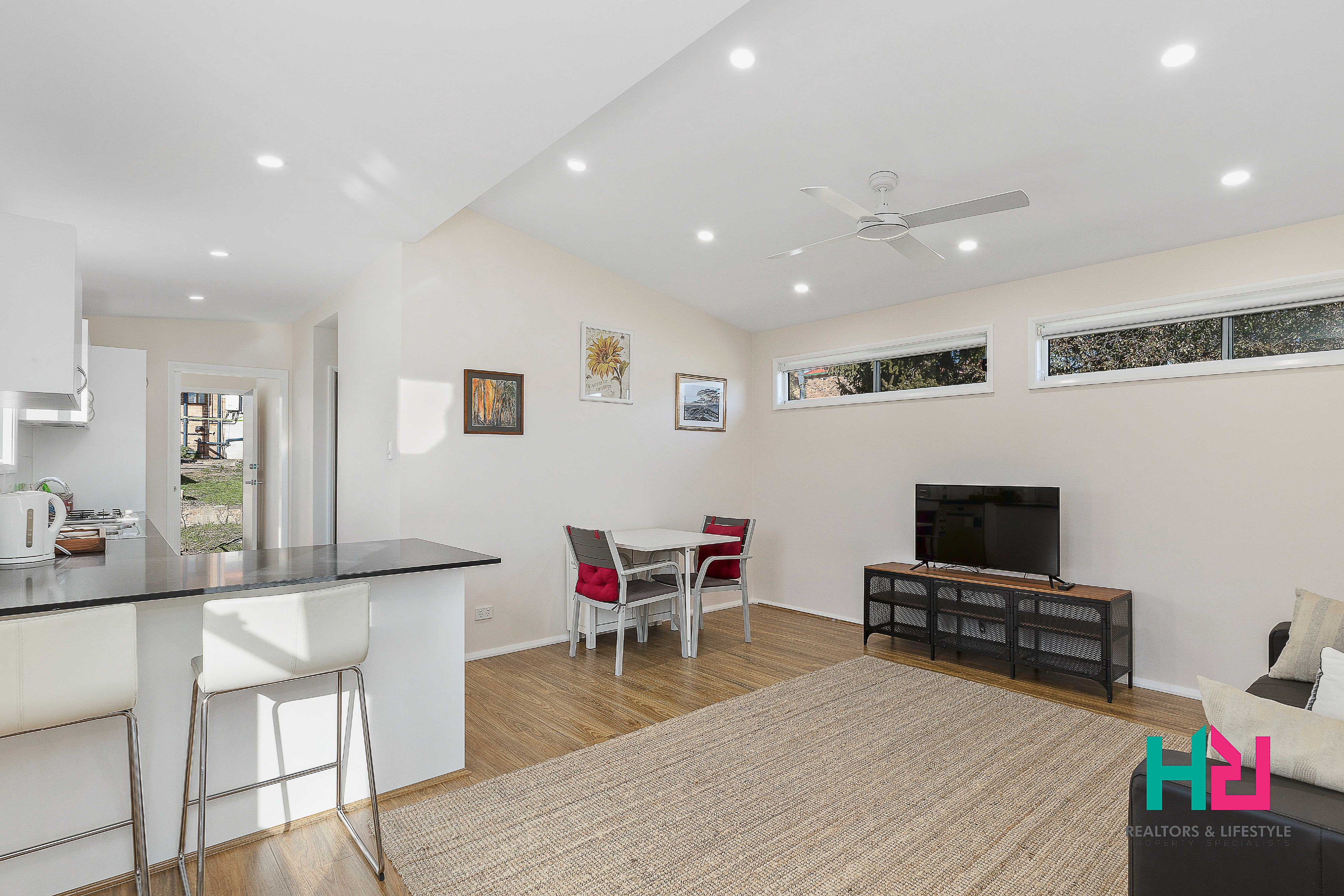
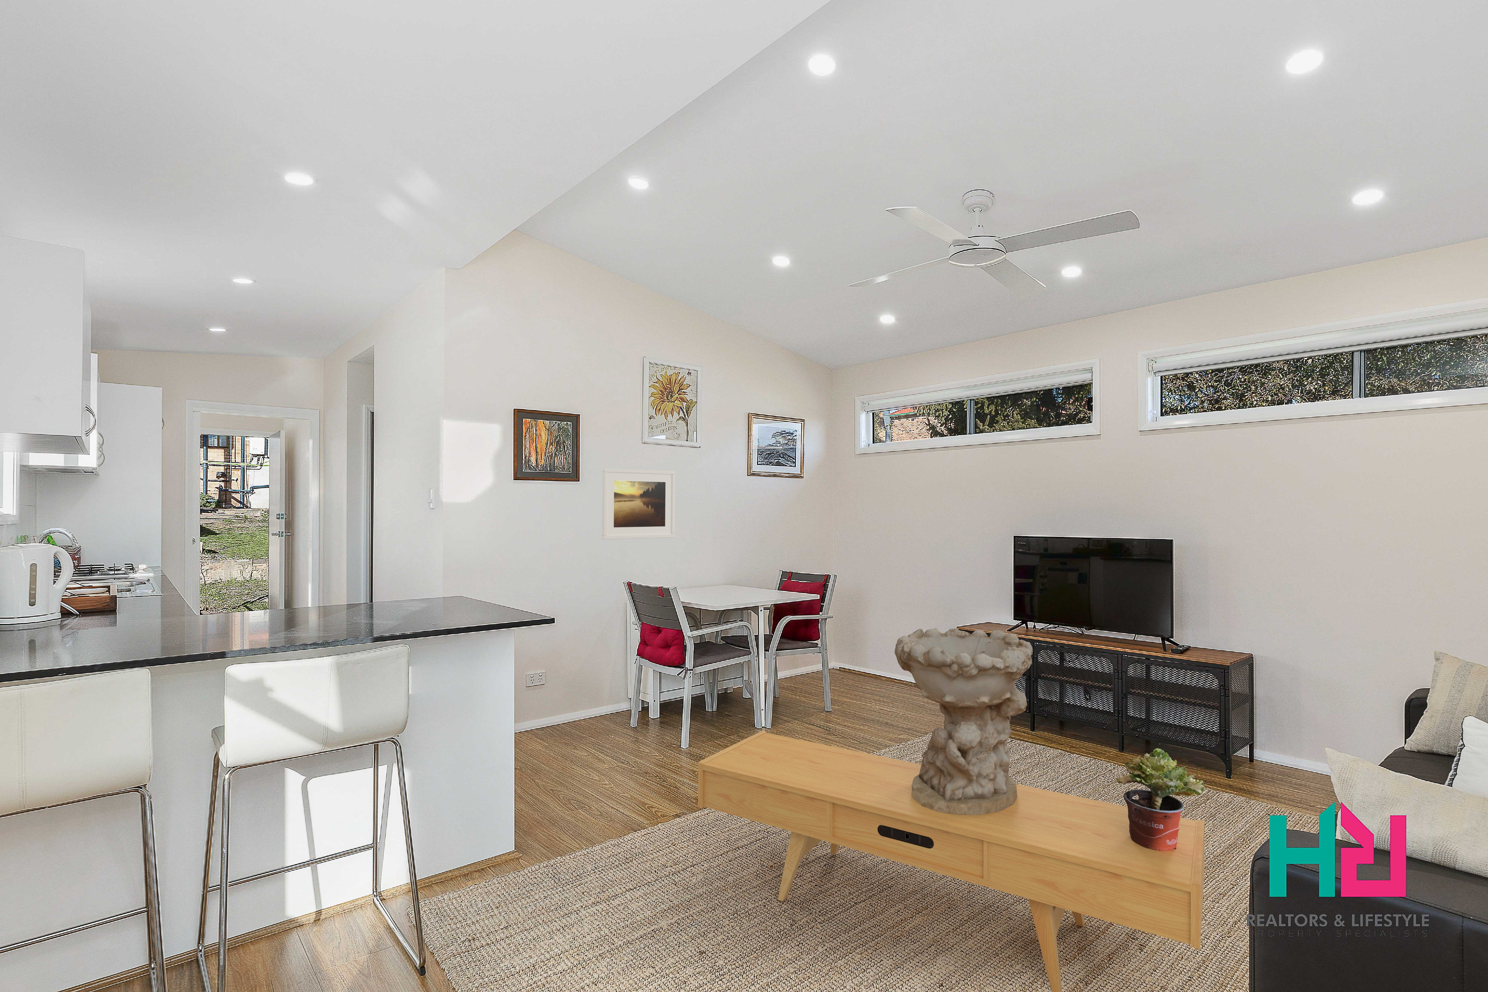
+ decorative bowl (963, 713)
+ potted plant (1160, 794)
+ tv console (927, 850)
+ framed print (640, 504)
